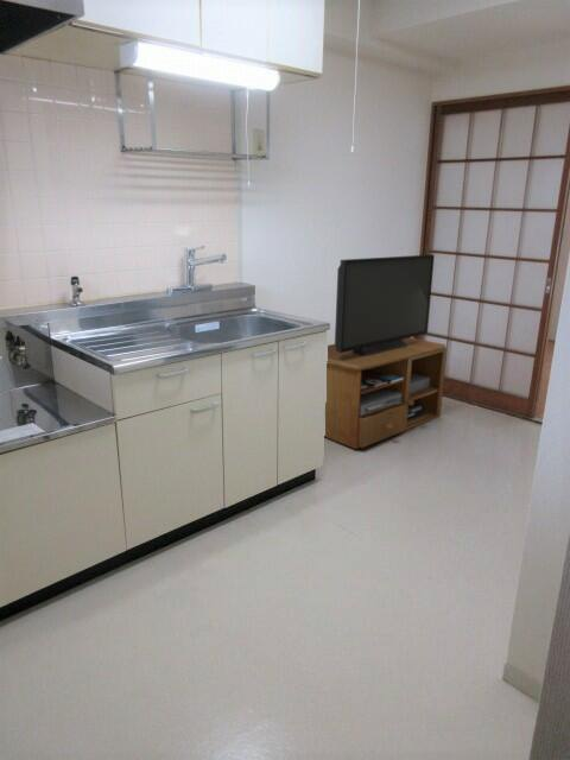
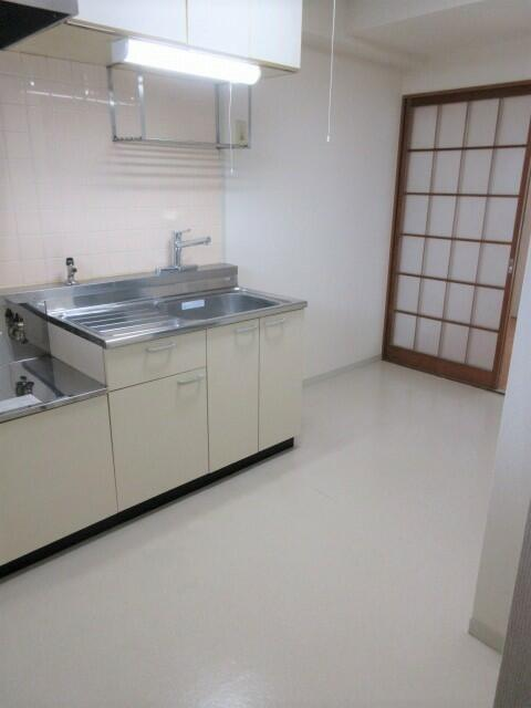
- tv stand (379, 342)
